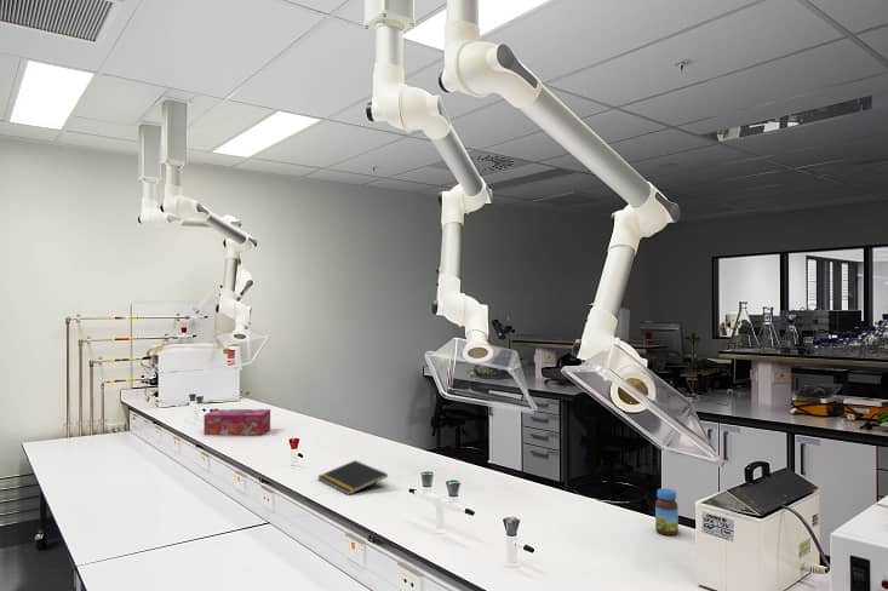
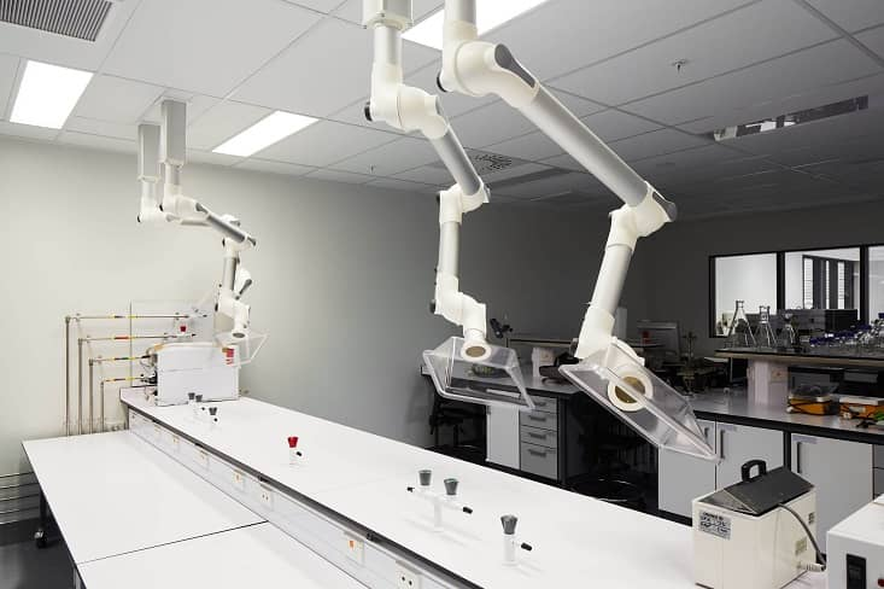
- tissue box (237, 421)
- notepad (351, 476)
- jar (666, 510)
